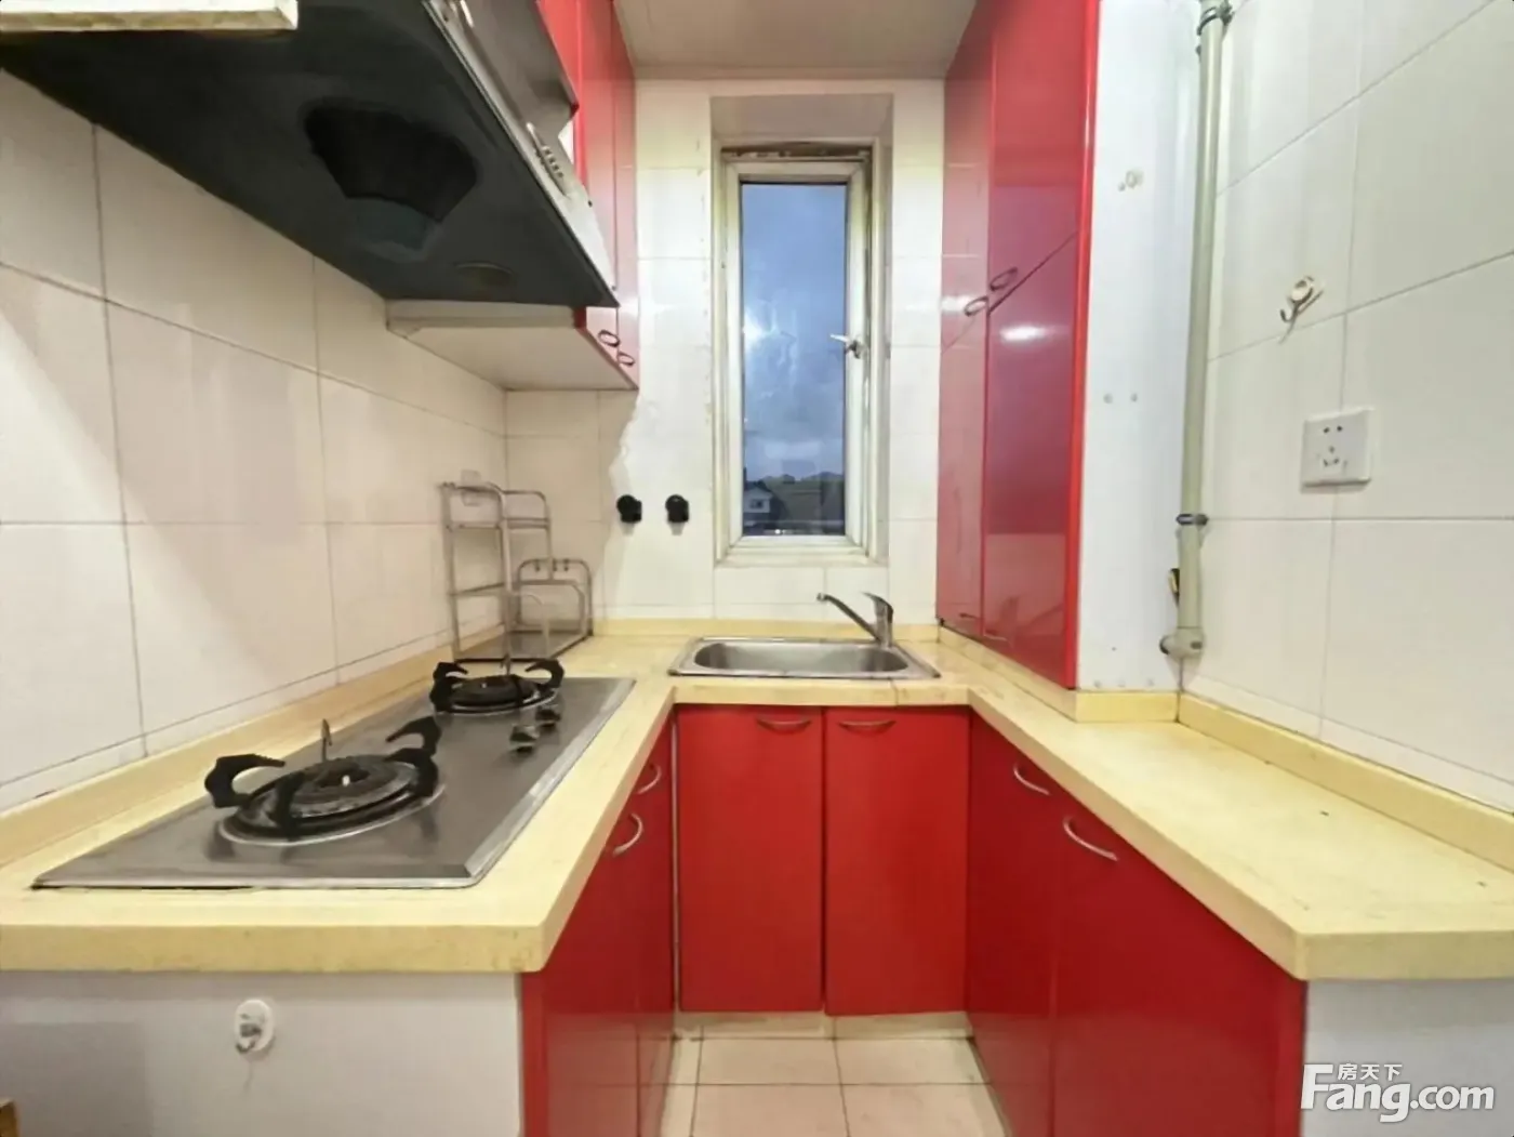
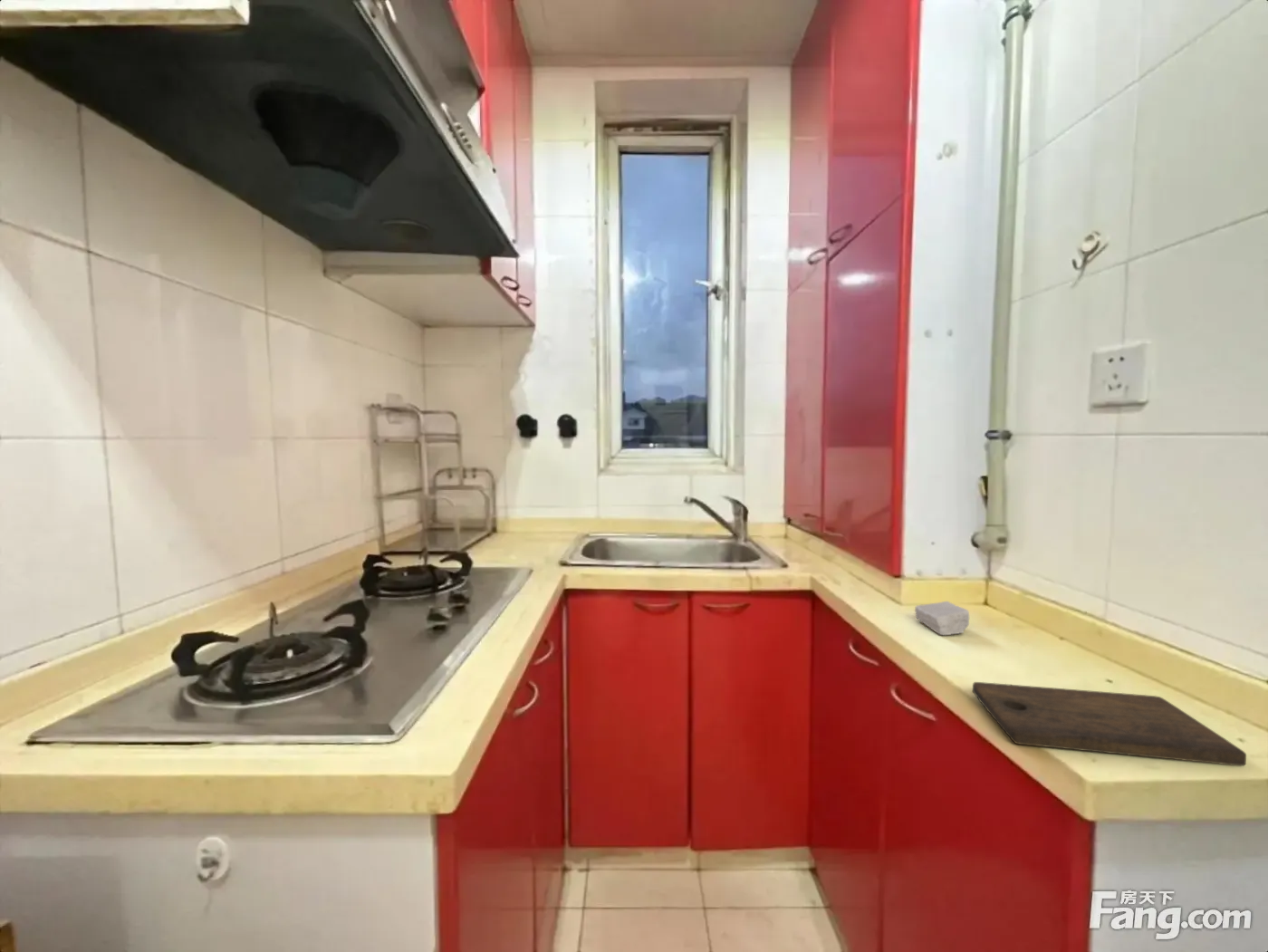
+ cutting board (1091, 718)
+ soap bar (941, 615)
